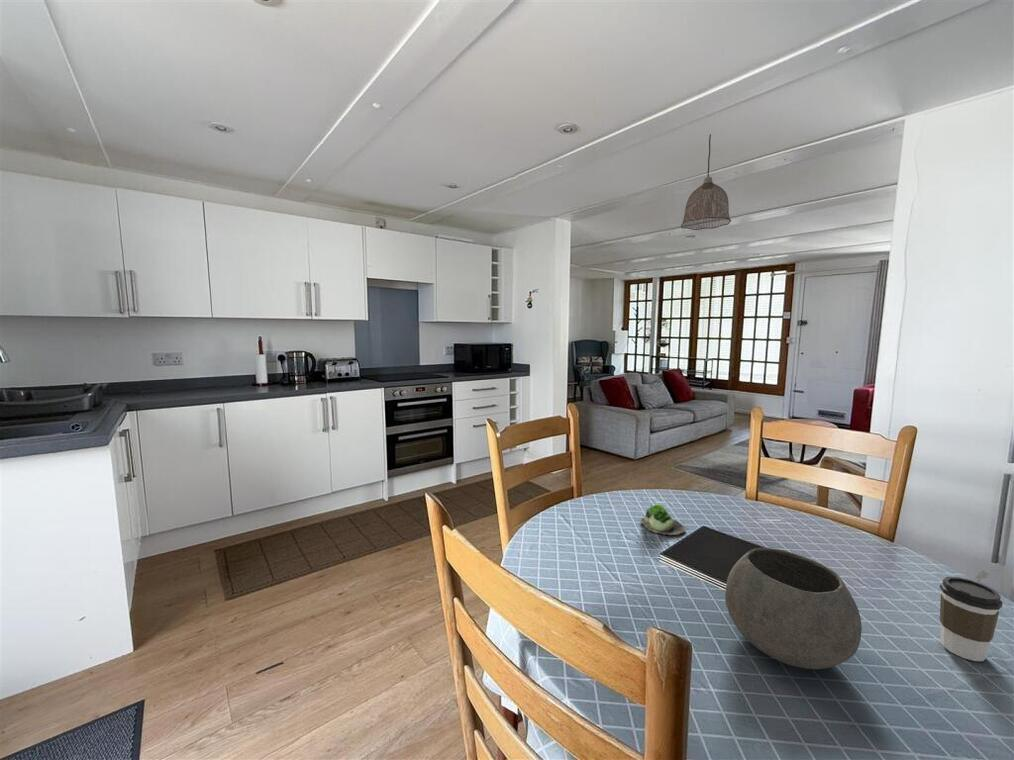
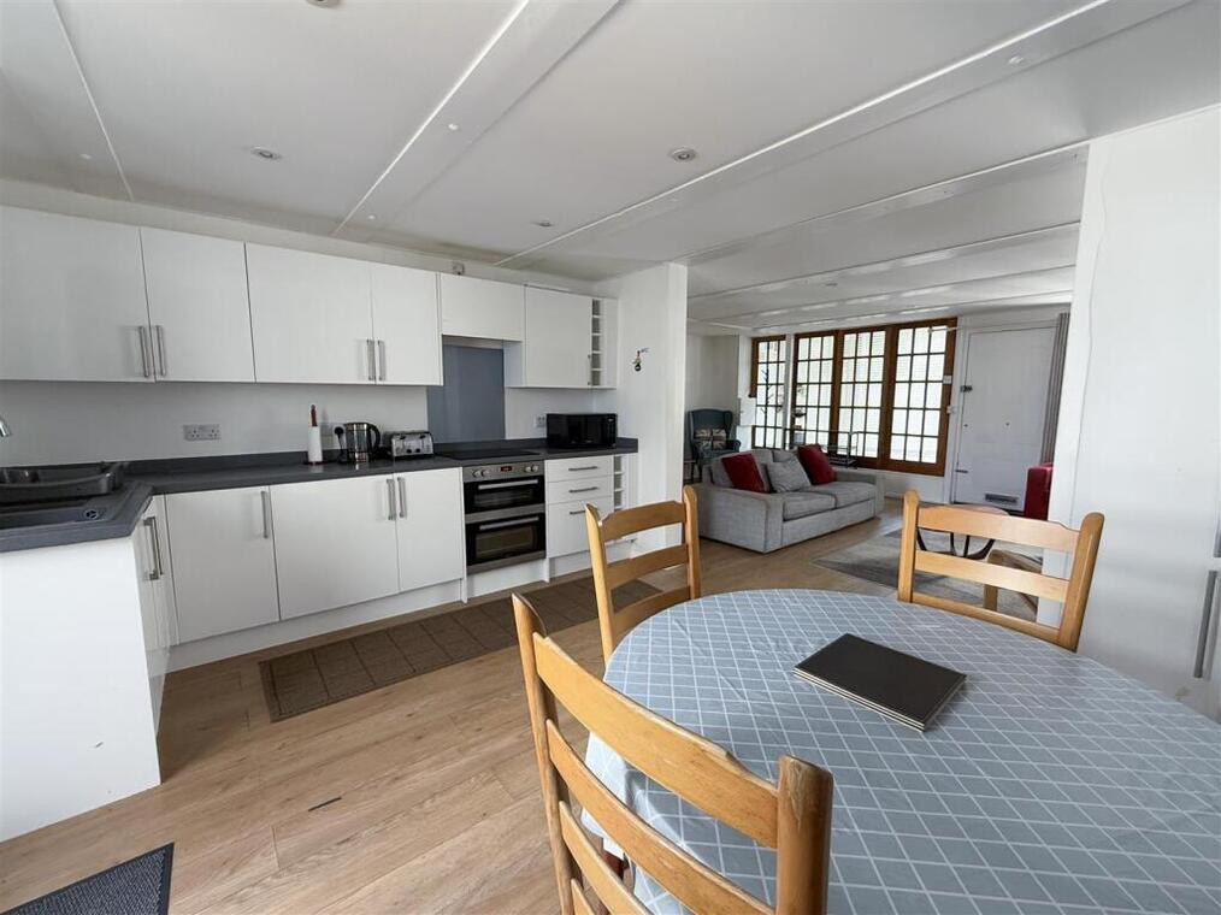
- succulent plant (664, 515)
- pendant lamp (707, 180)
- coffee cup (966, 618)
- bowl (787, 606)
